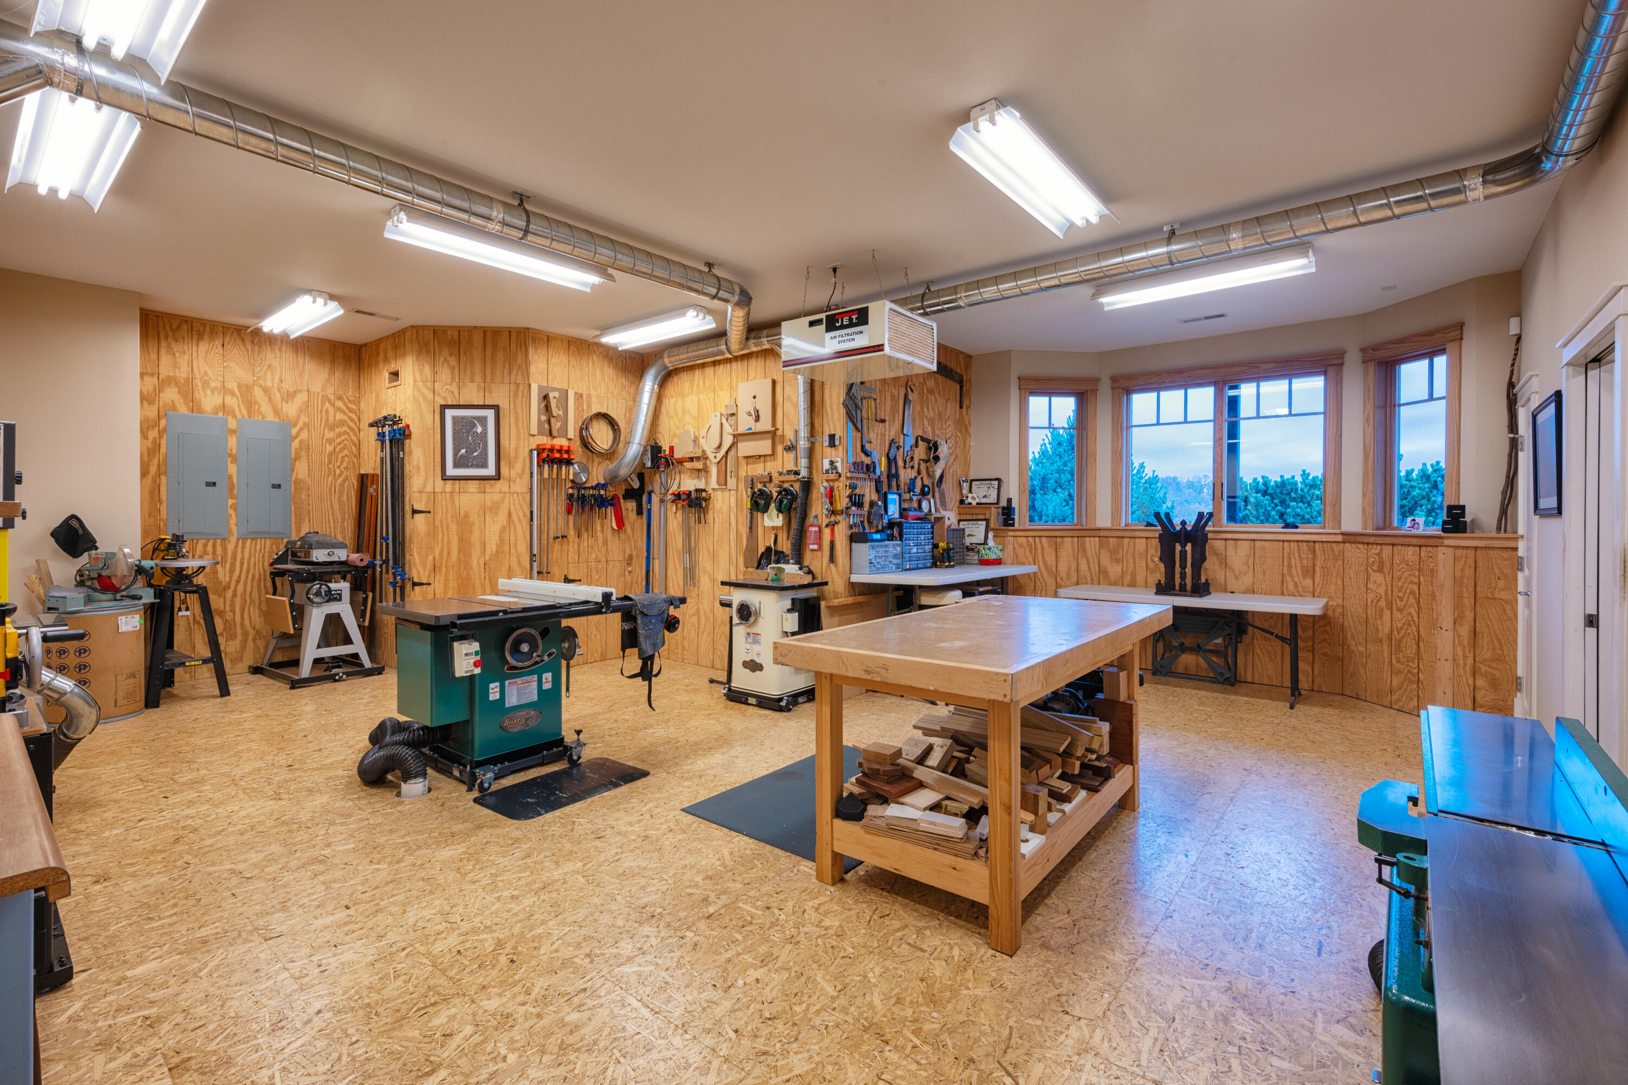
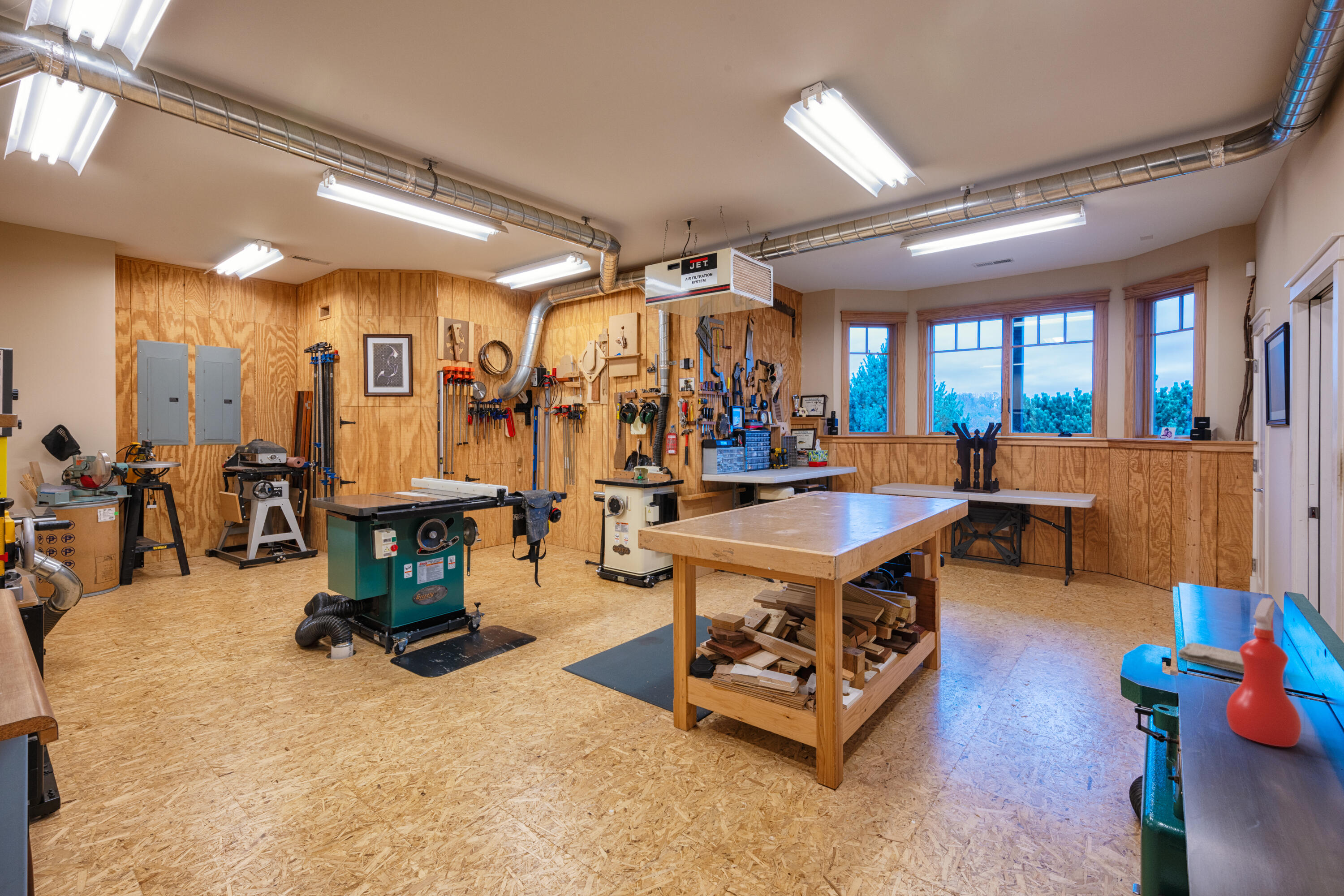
+ spray bottle (1264, 668)
+ washcloth (1224, 658)
